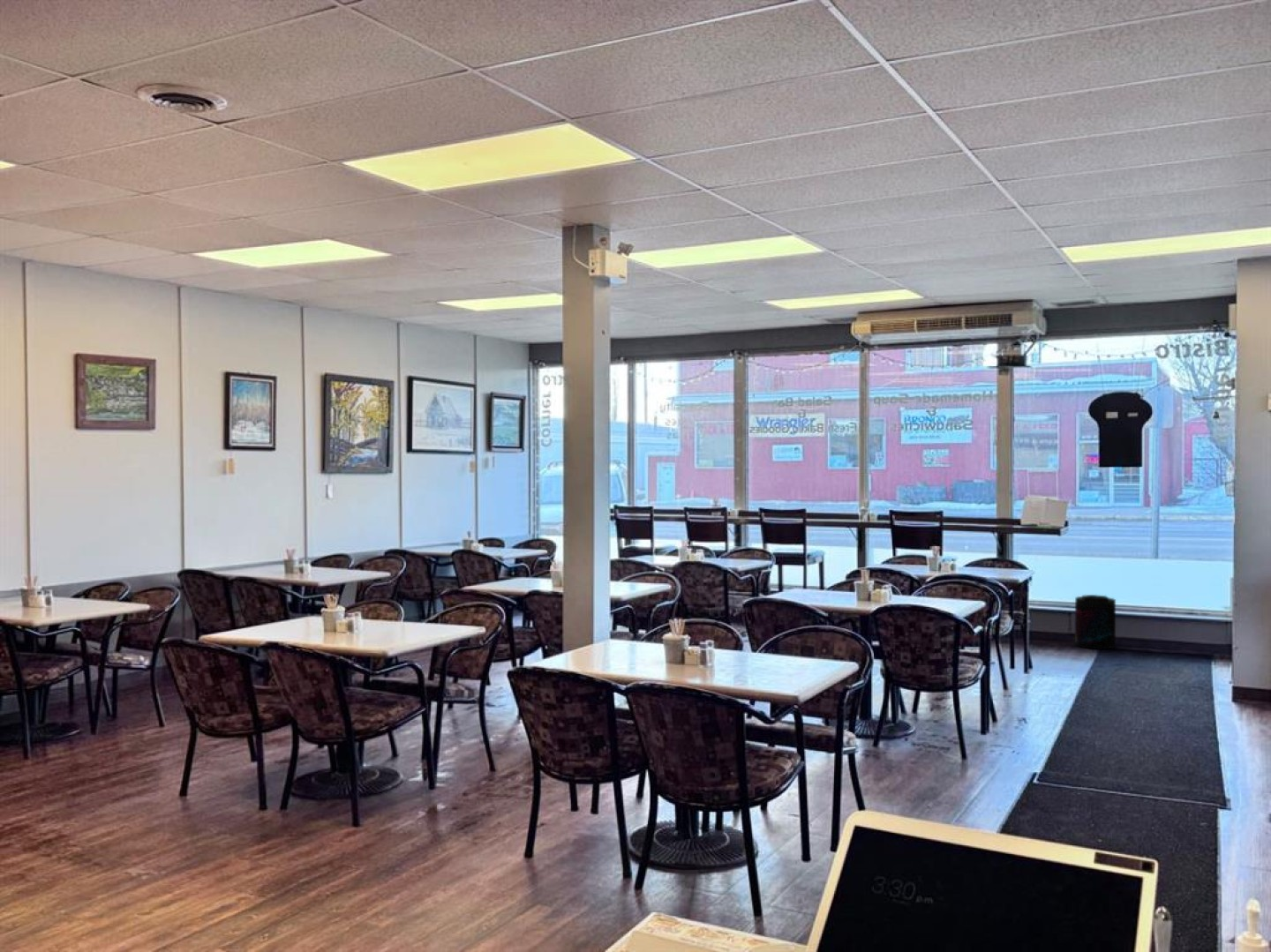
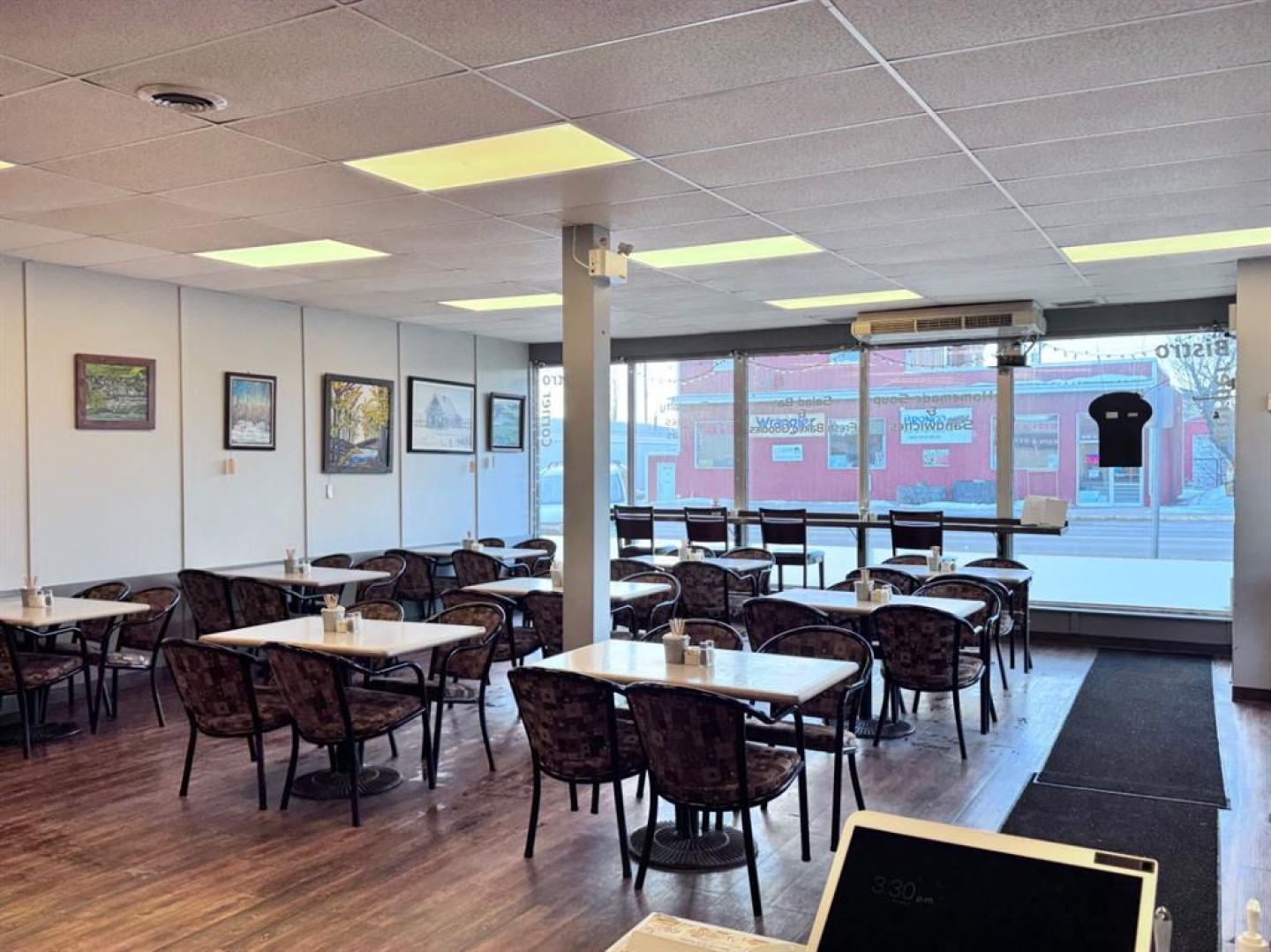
- supplement container (1094, 621)
